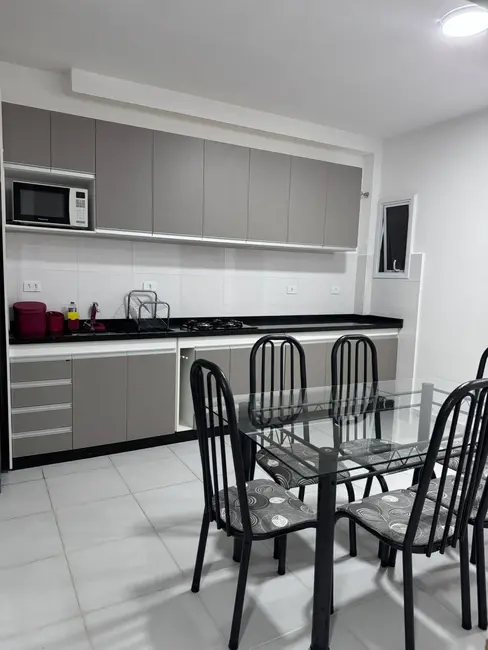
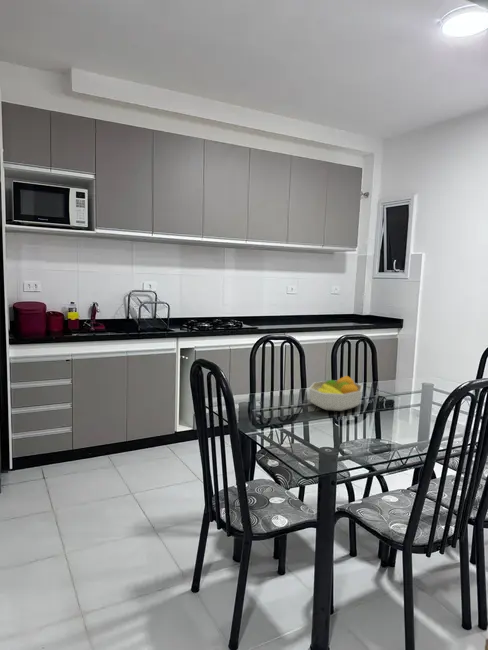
+ fruit bowl (336, 391)
